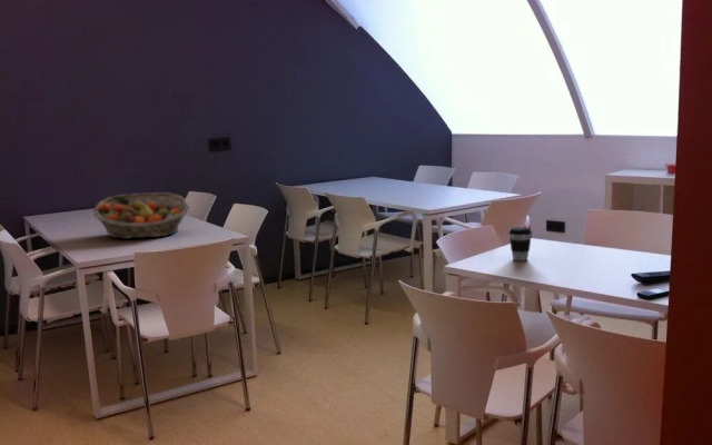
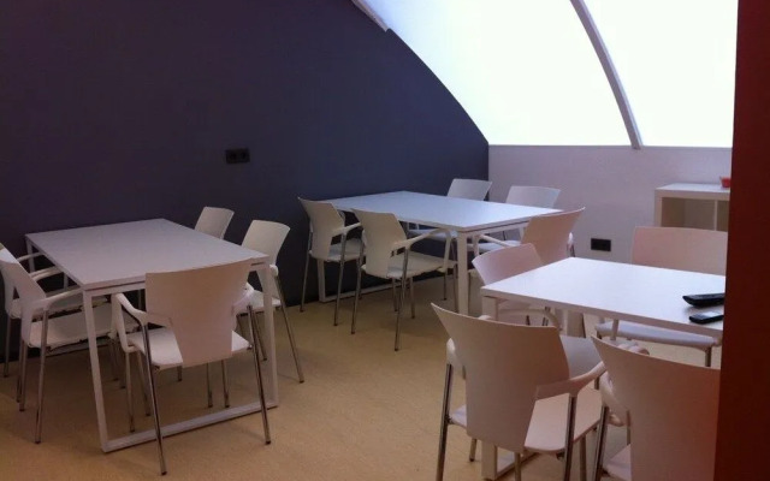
- fruit basket (142, 215)
- coffee cup (520, 244)
